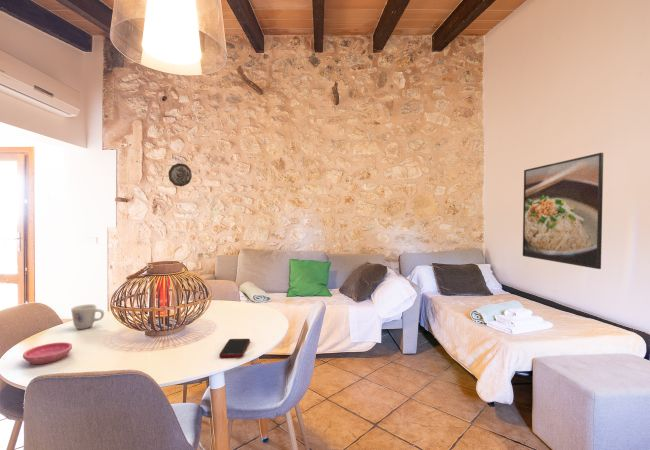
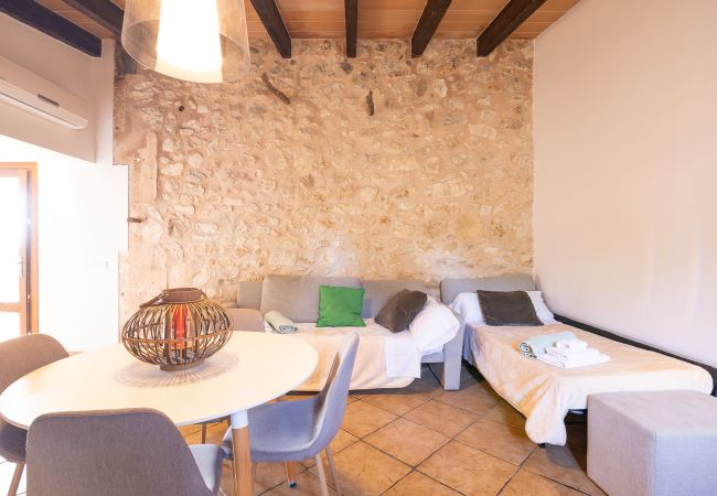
- saucer (48, 353)
- decorative plate (180, 175)
- cell phone (235, 347)
- mug (88, 316)
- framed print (556, 212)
